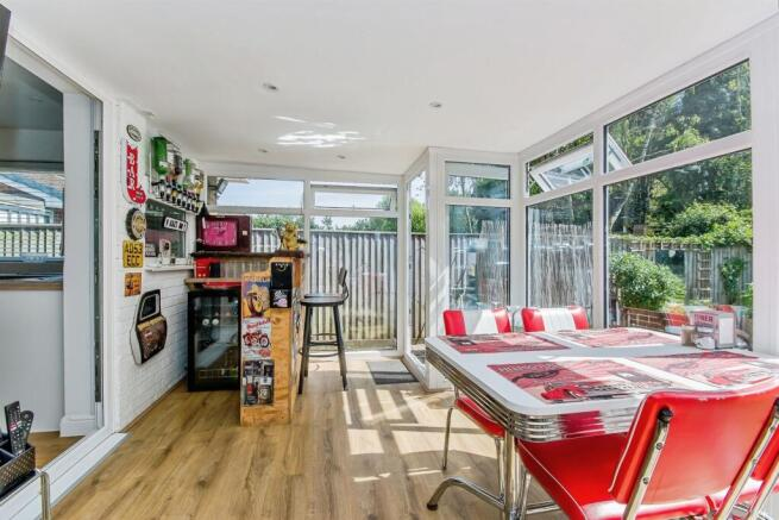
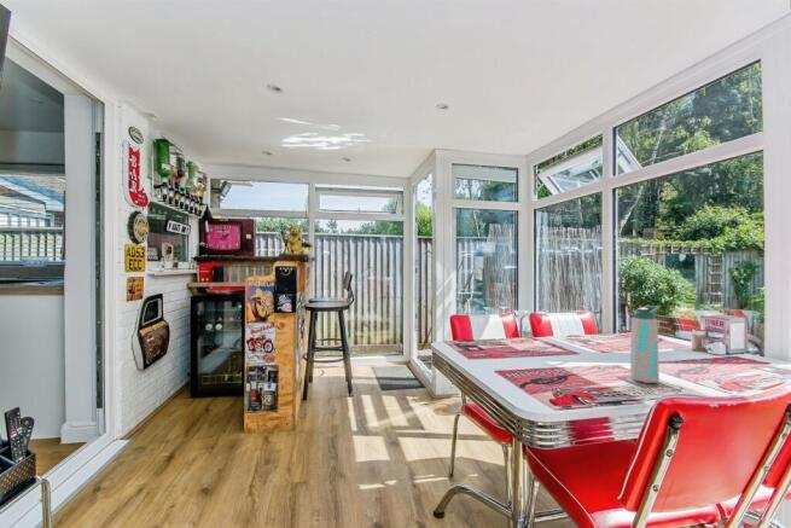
+ water bottle (645, 343)
